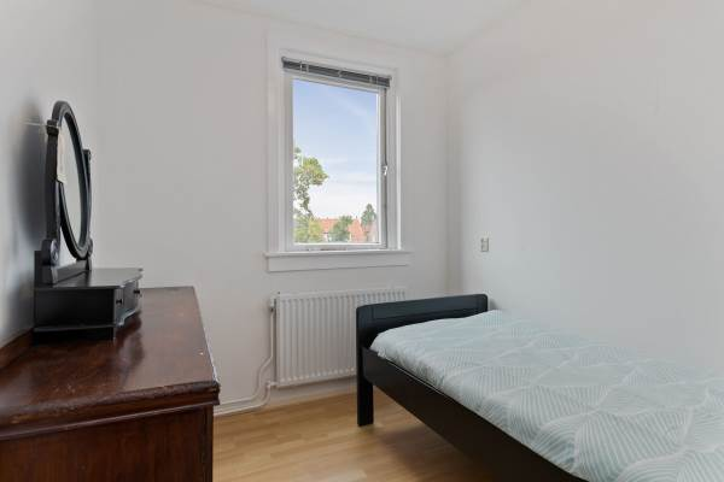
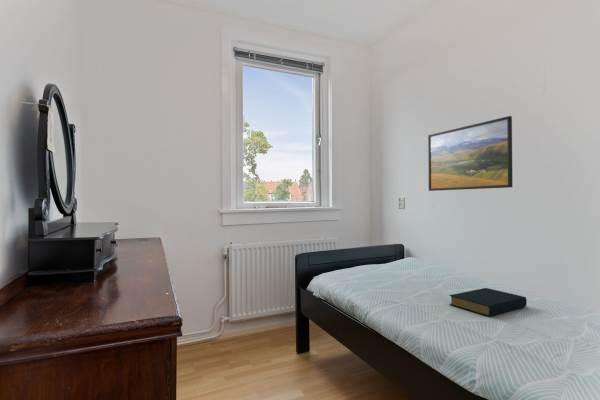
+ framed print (465, 158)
+ hardback book (487, 300)
